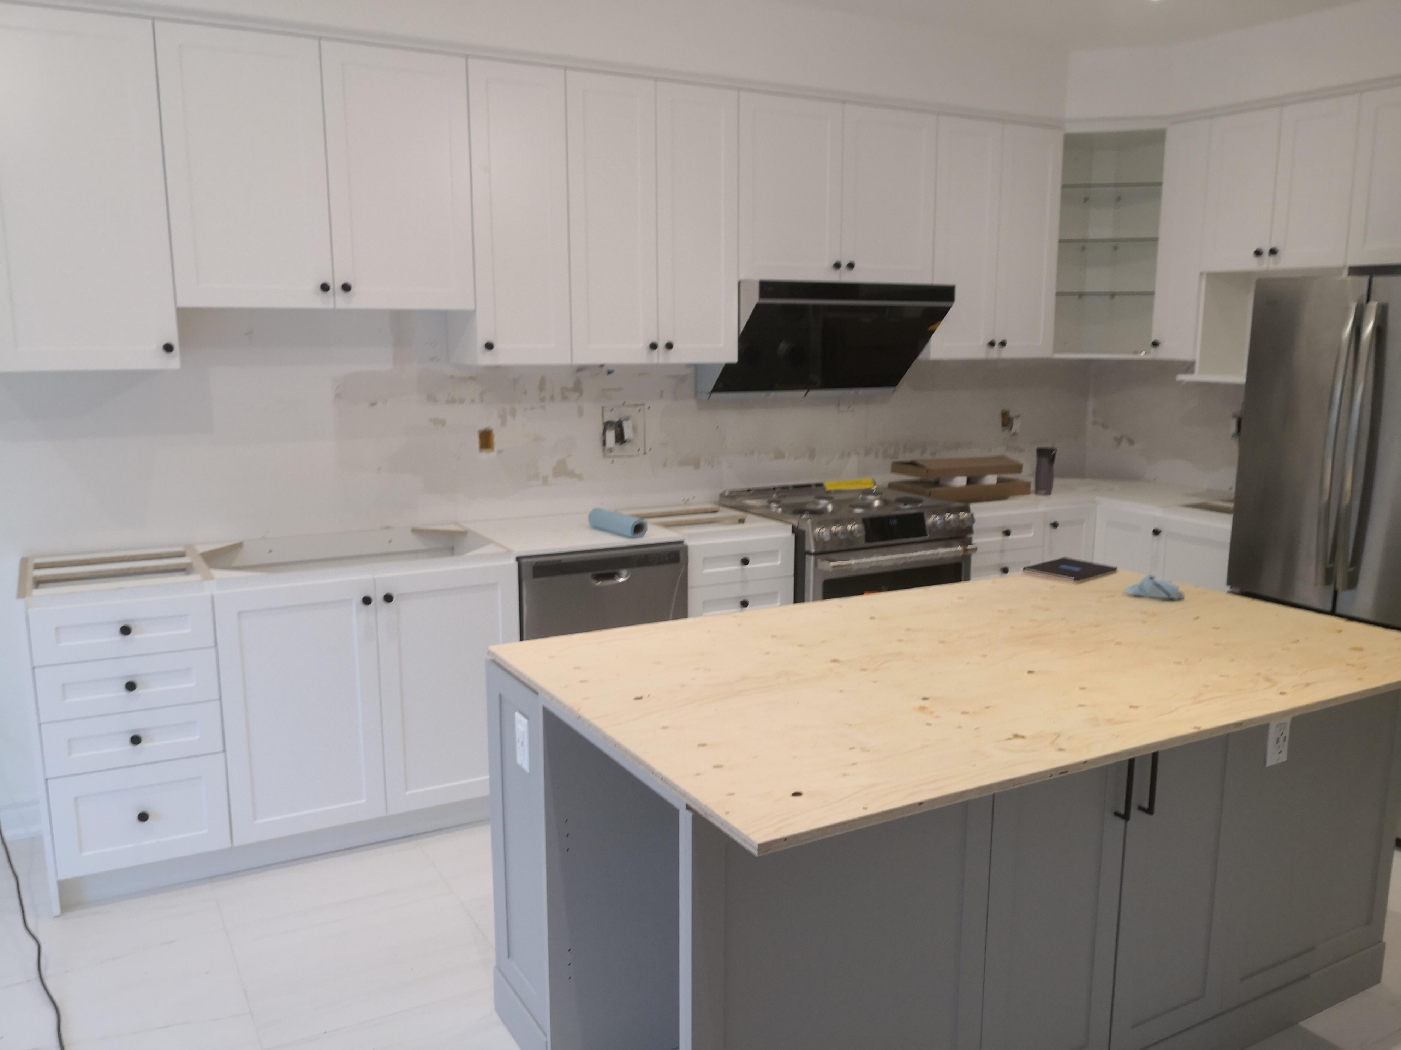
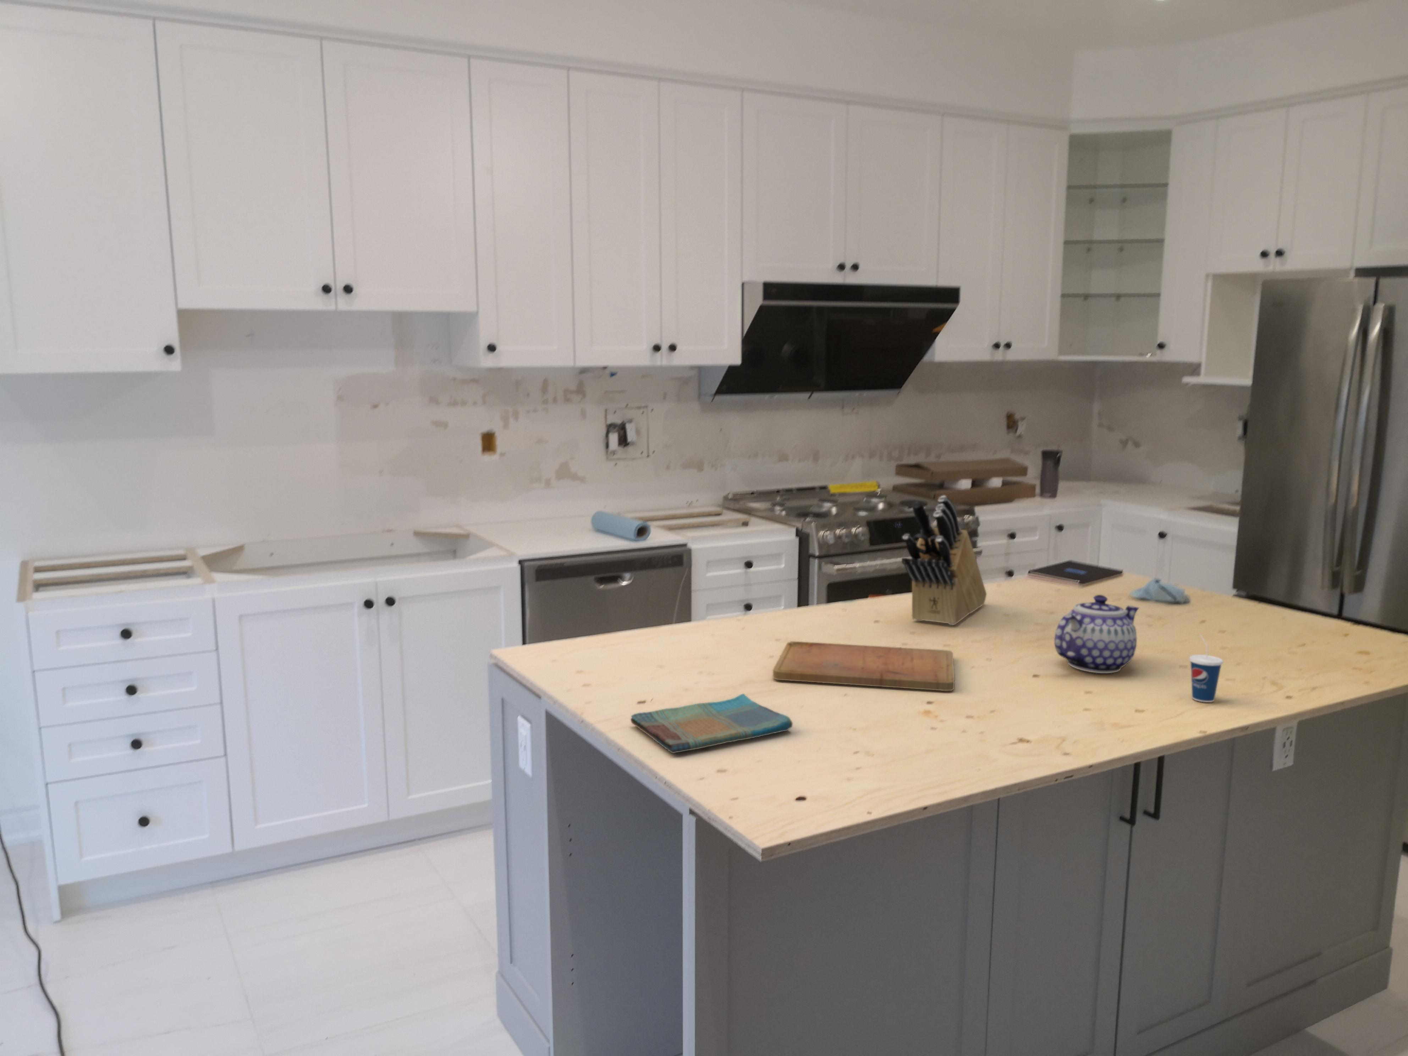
+ knife block (946, 554)
+ dish towel (711, 721)
+ cup (1205, 668)
+ teapot (1098, 631)
+ cutting board (865, 664)
